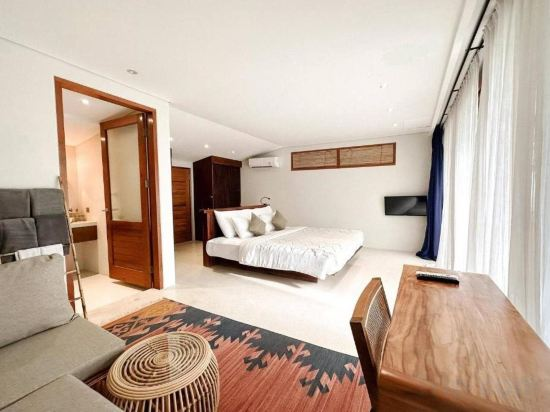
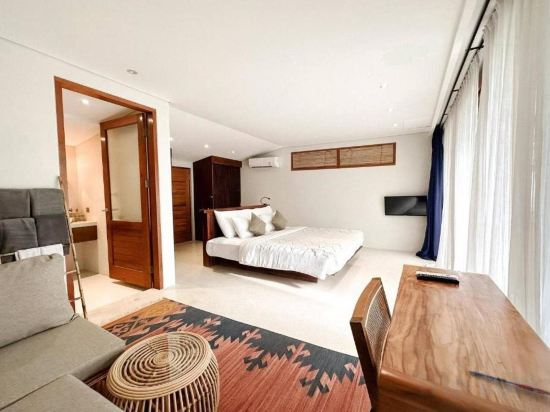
+ pen (506, 381)
